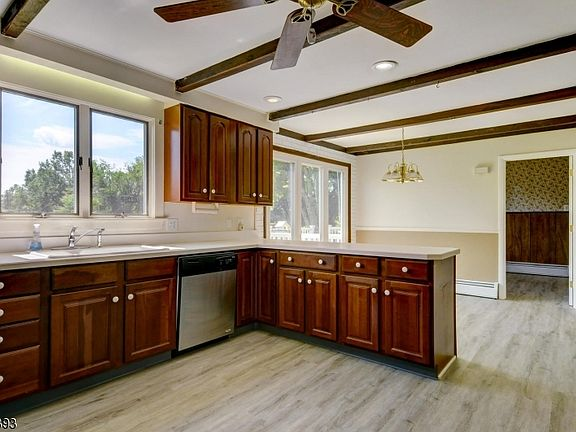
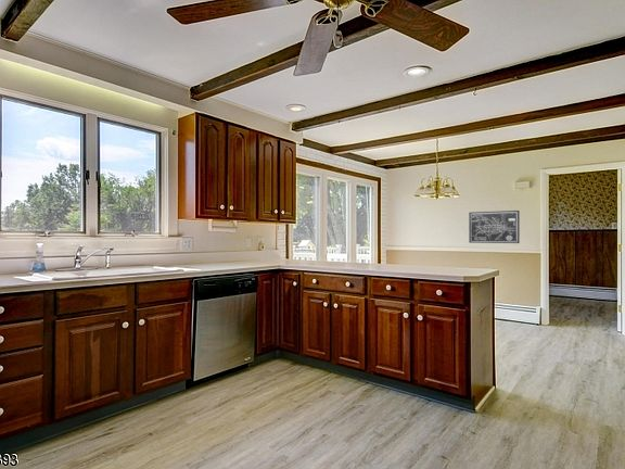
+ wall art (493, 227)
